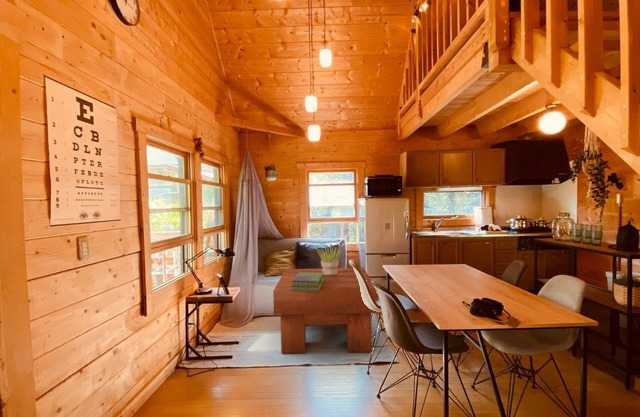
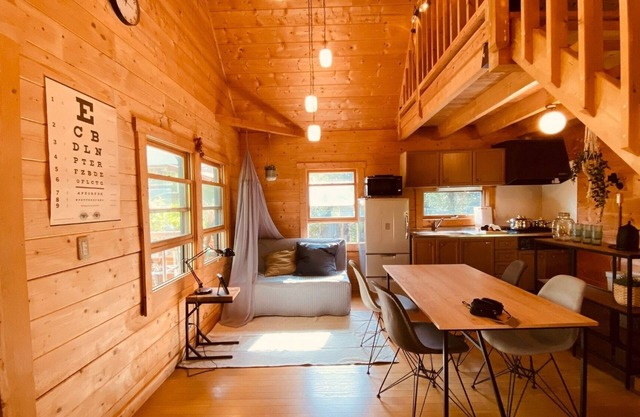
- coffee table (325, 305)
- stack of books (308, 280)
- potted plant (329, 261)
